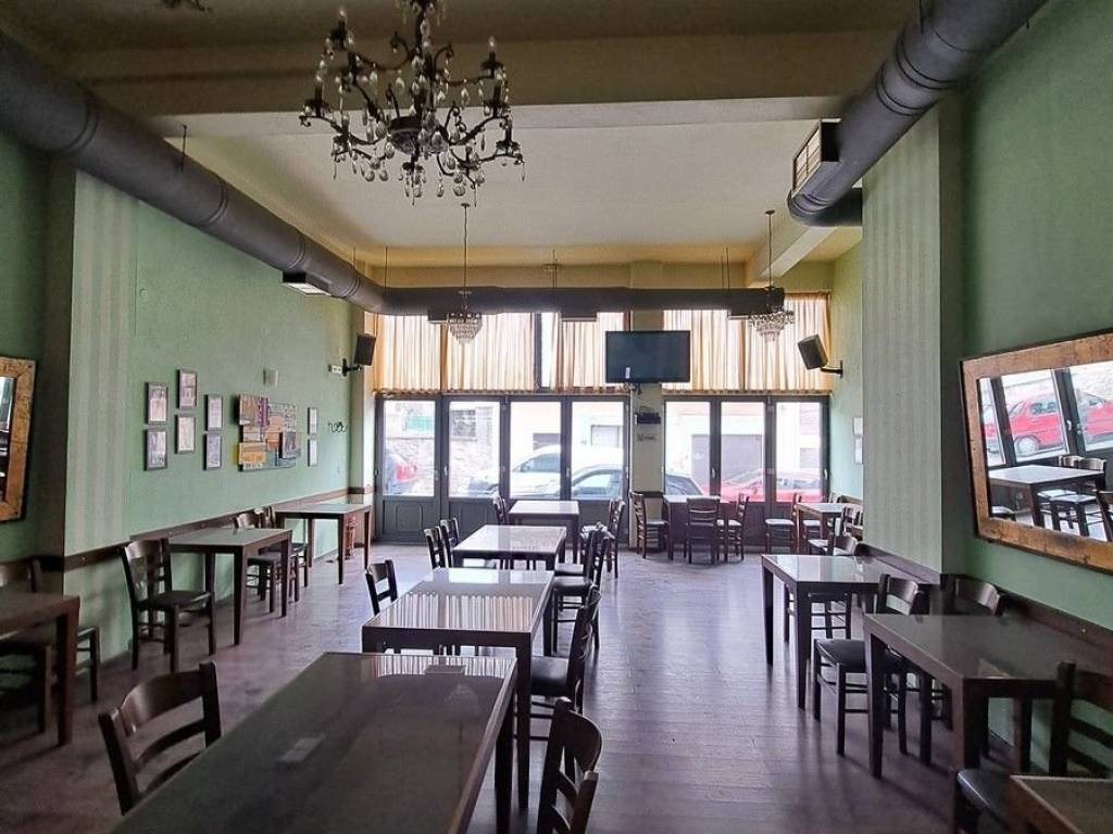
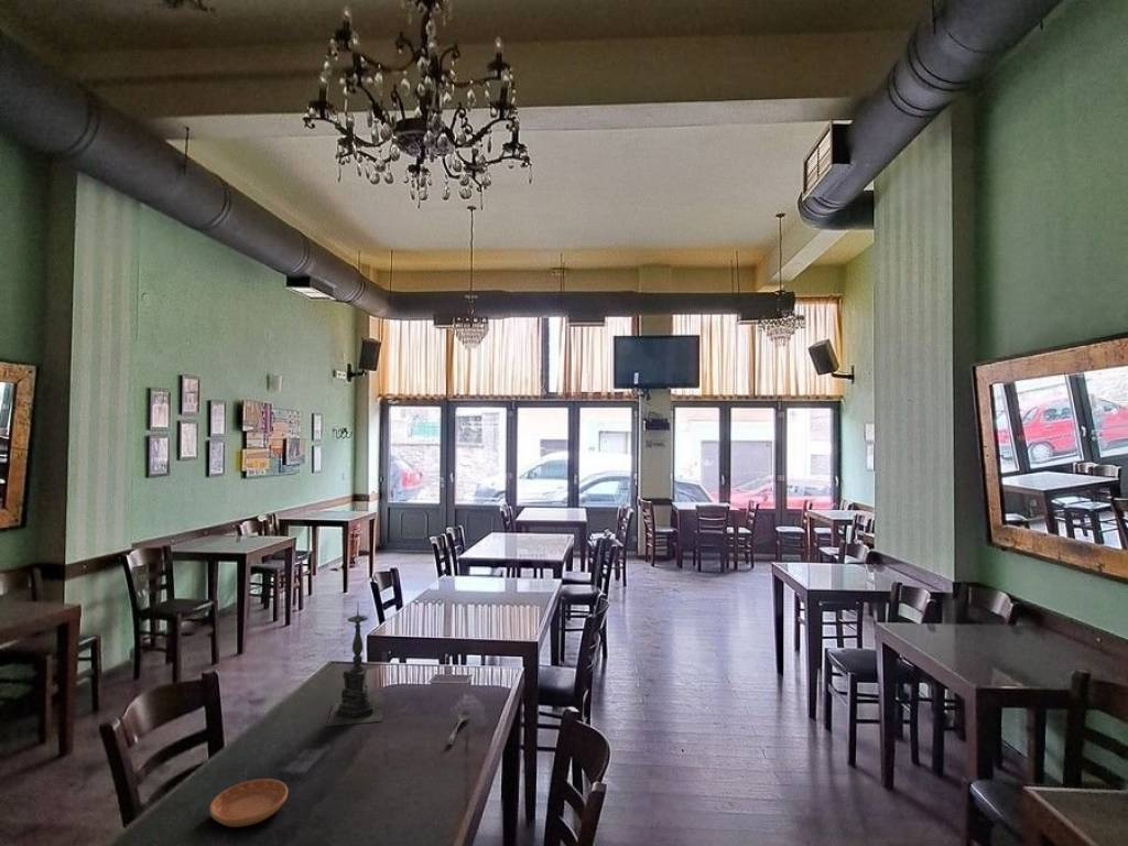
+ candle holder (358, 657)
+ soupspoon (458, 725)
+ saucer (249, 803)
